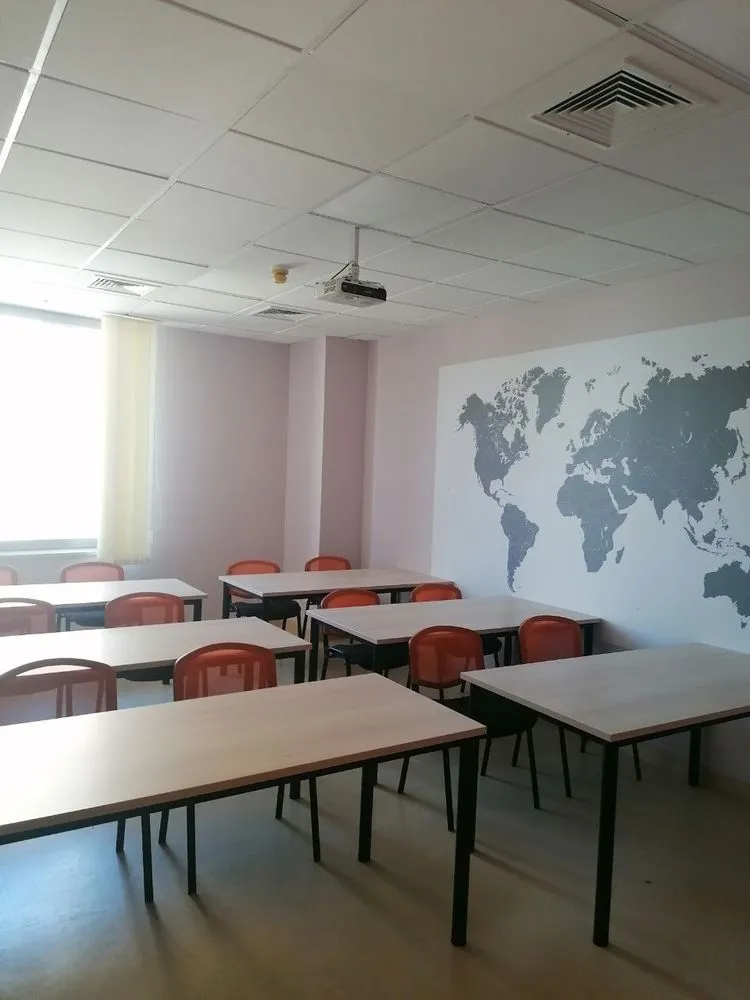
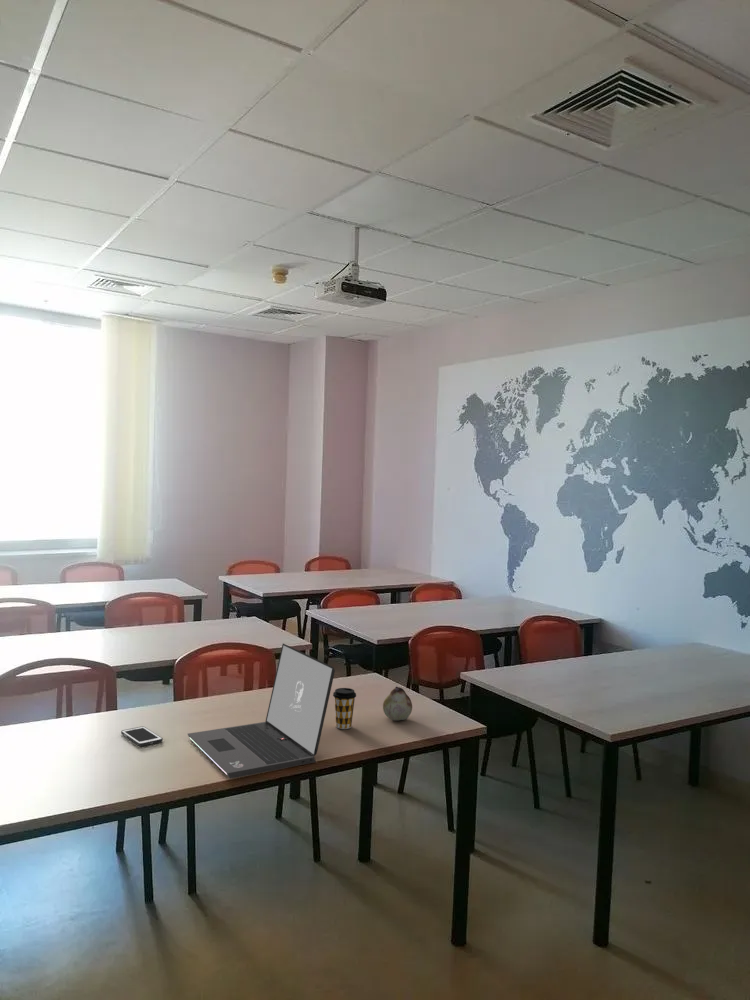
+ cell phone (141, 736)
+ fruit (397, 701)
+ laptop (268, 707)
+ coffee cup (344, 708)
